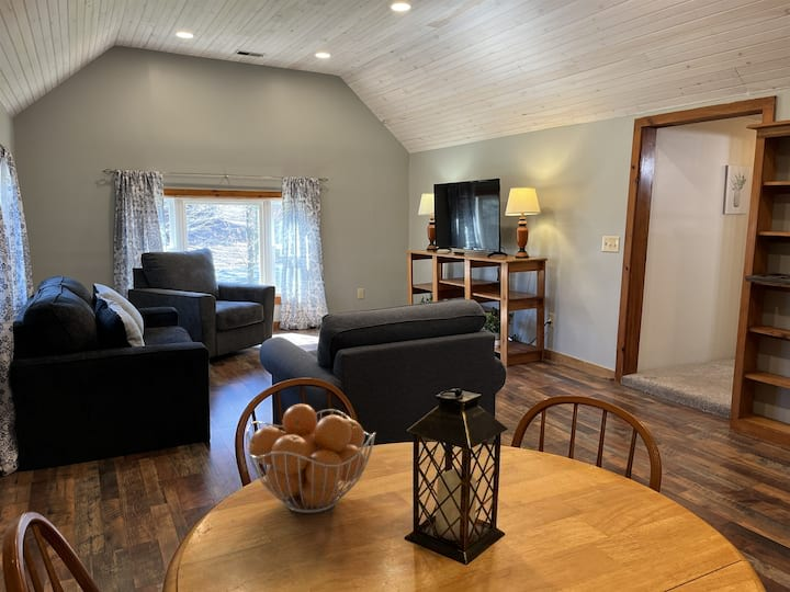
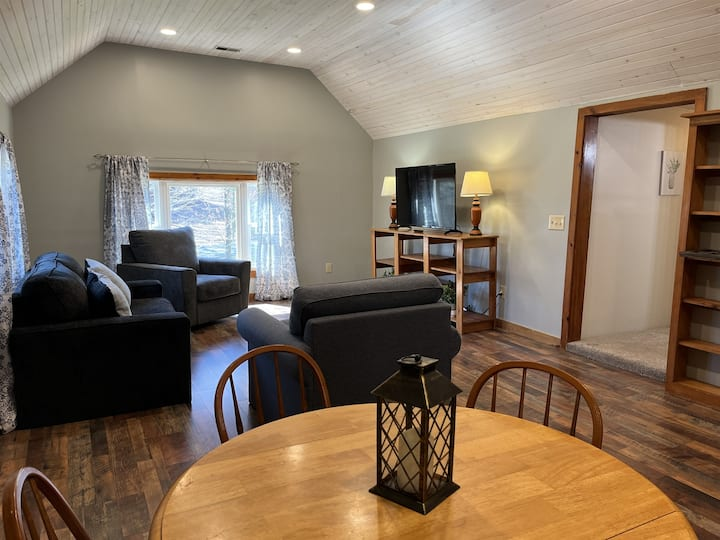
- fruit basket (311, 456)
